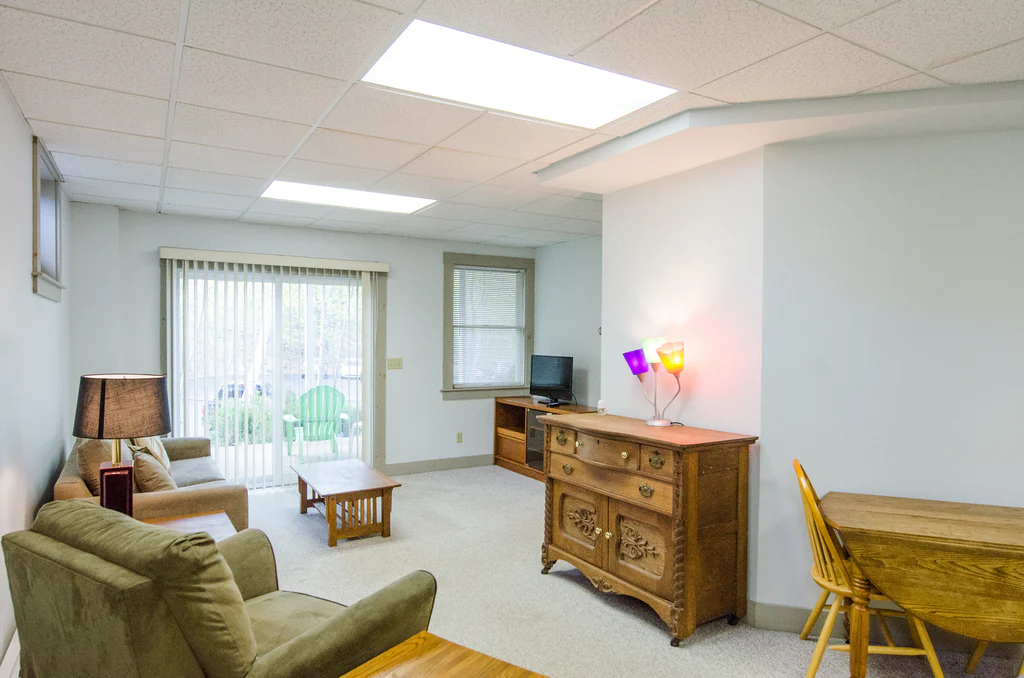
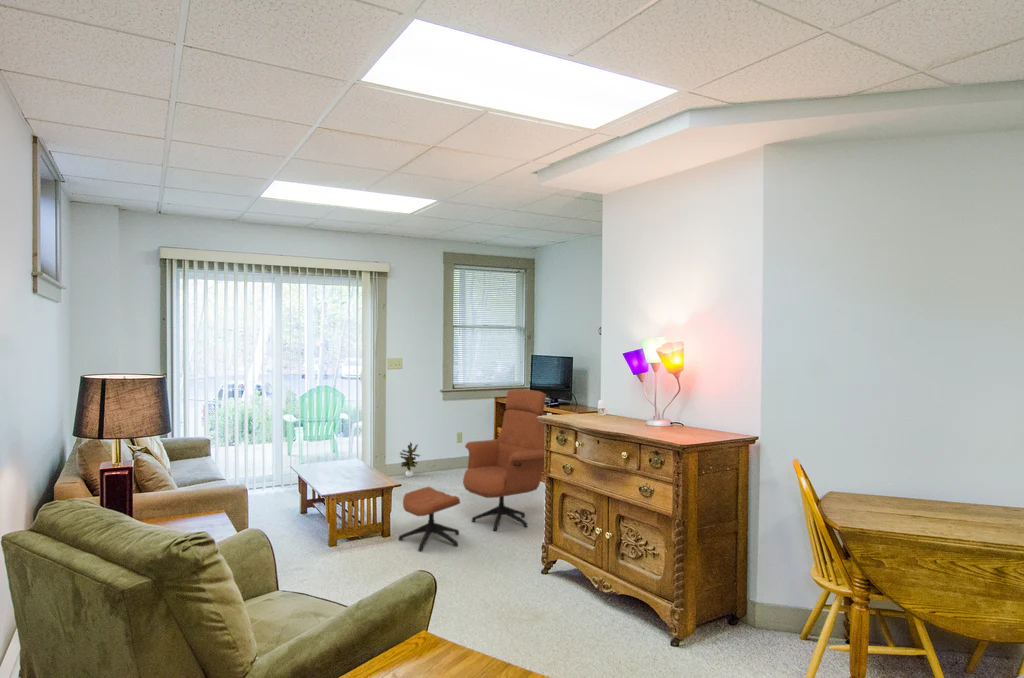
+ armchair (475, 461)
+ potted plant (410, 459)
